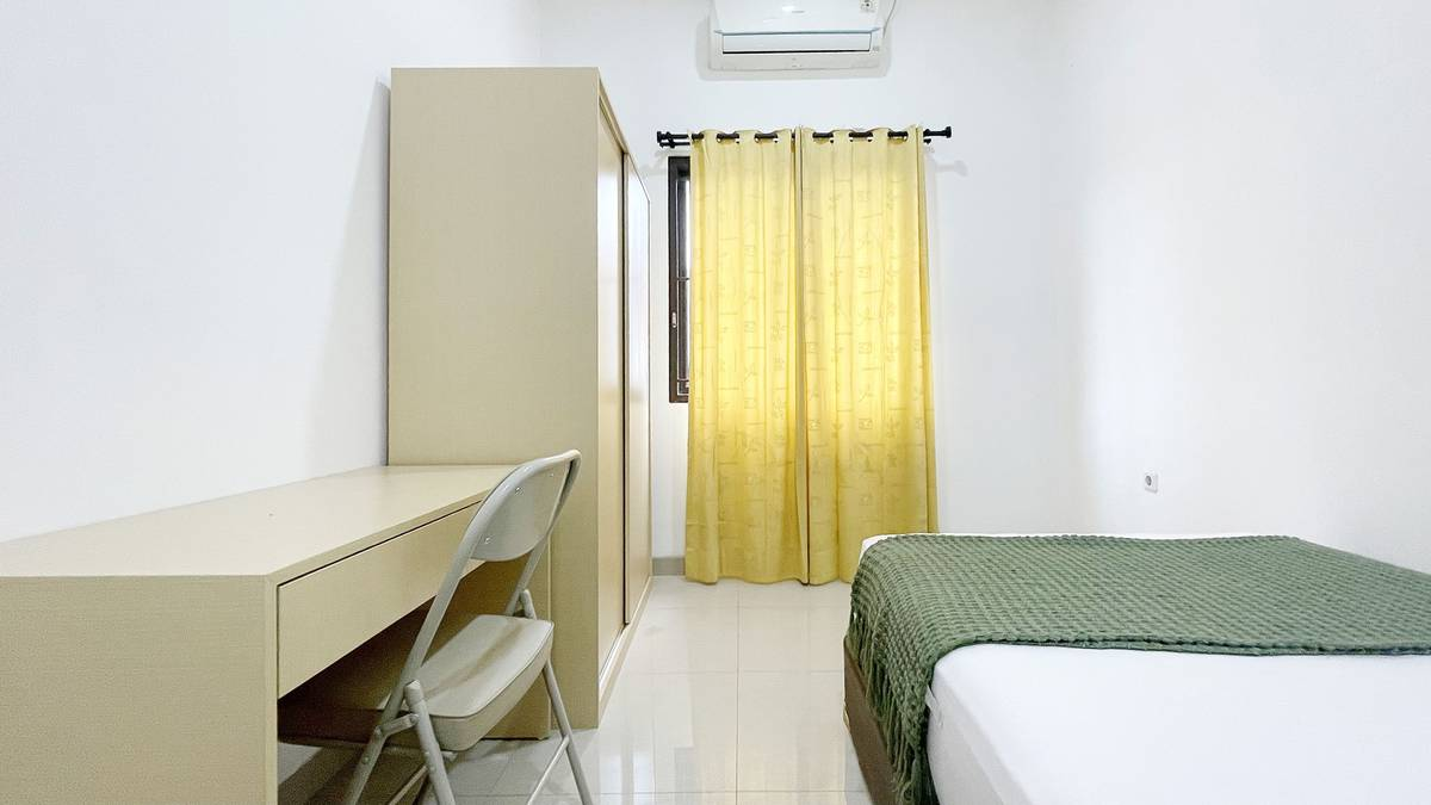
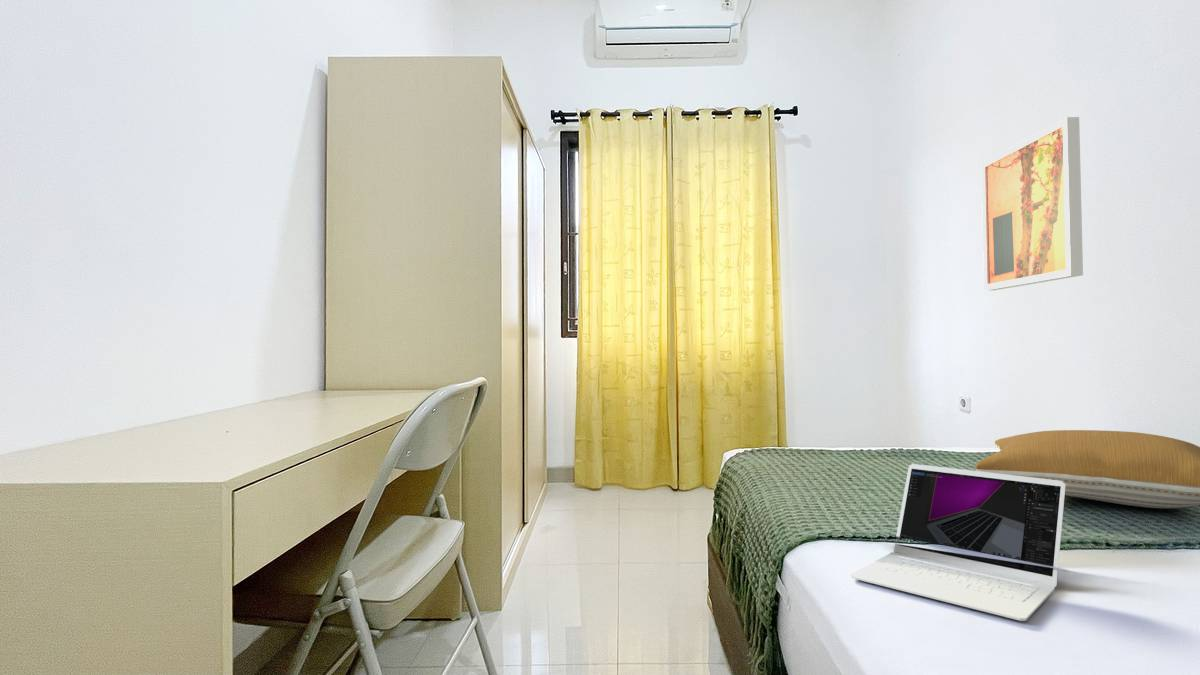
+ laptop (957, 524)
+ pillow (1096, 464)
+ wall art (1026, 212)
